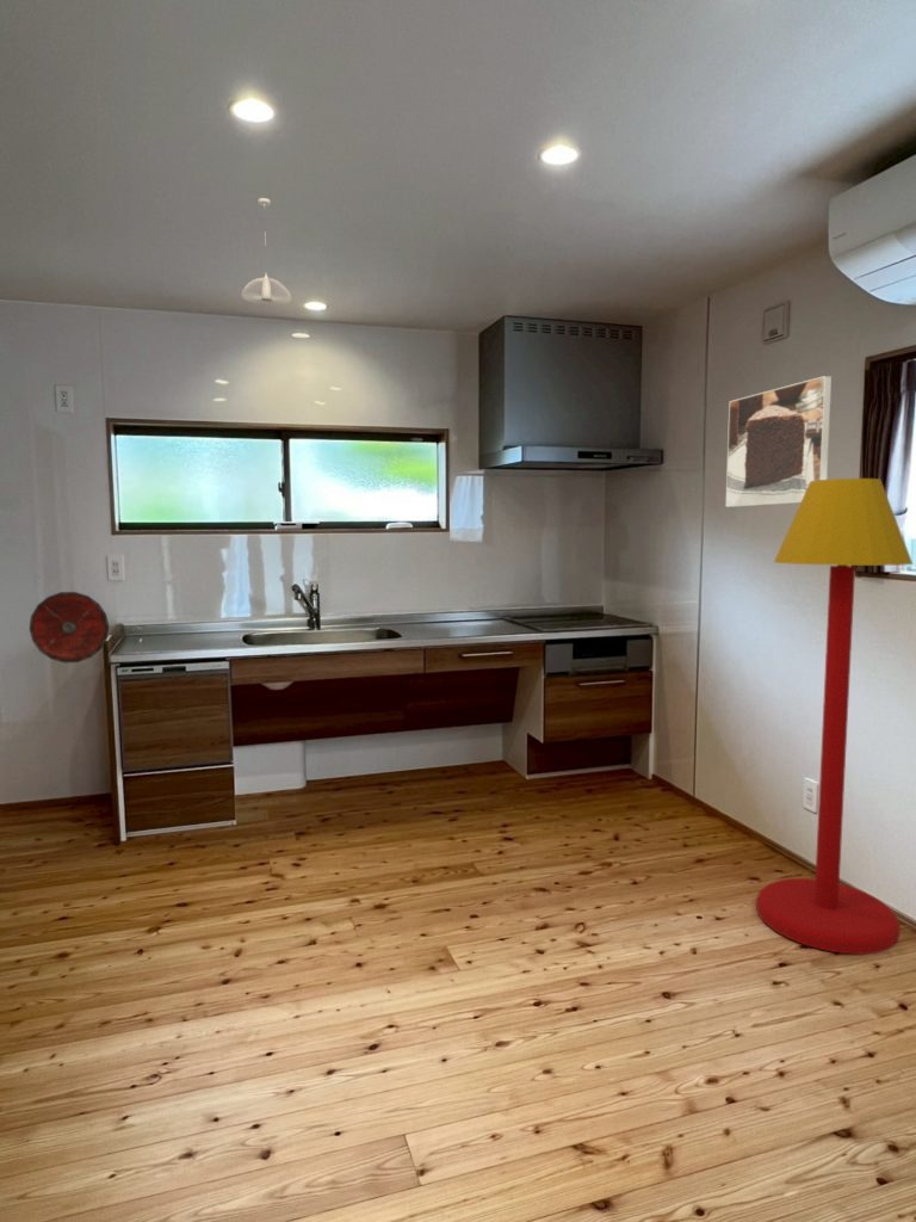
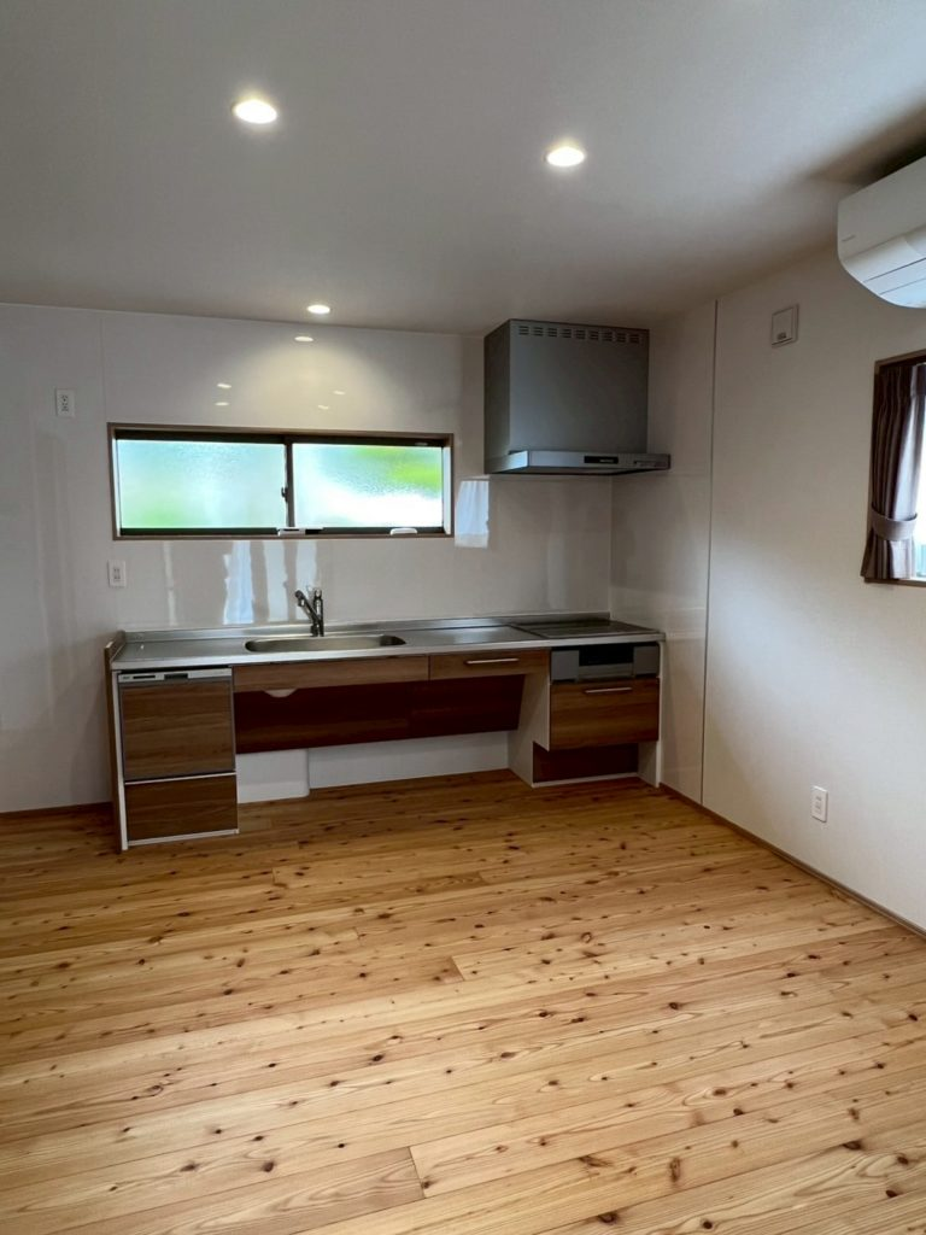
- floor lamp (835, 705)
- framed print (773, 446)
- round shield (69, 627)
- pendant light (265, 242)
